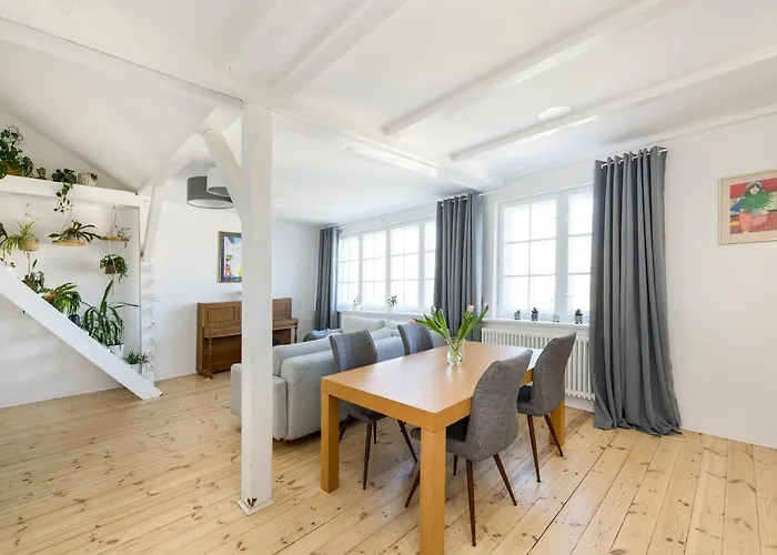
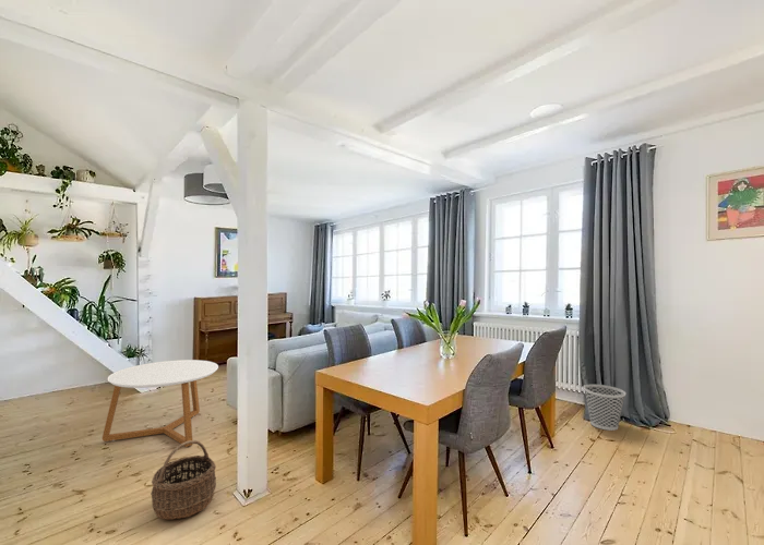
+ wicker basket (186, 474)
+ wastebasket (604, 407)
+ coffee table (160, 386)
